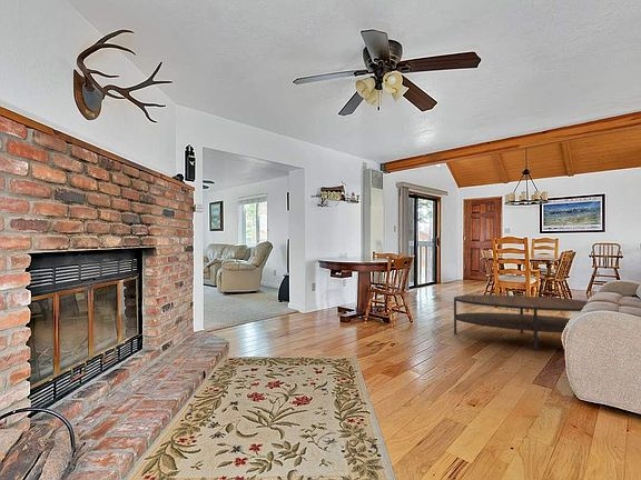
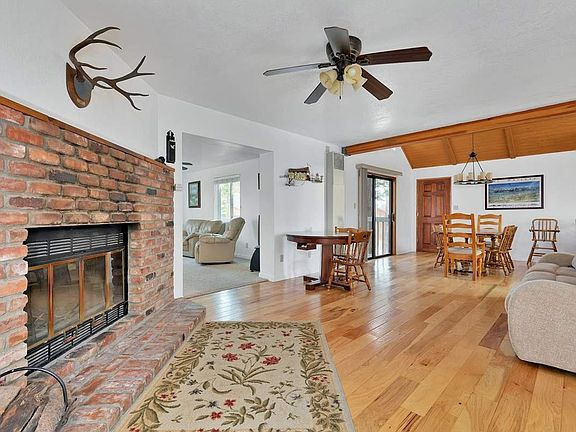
- coffee table (527, 320)
